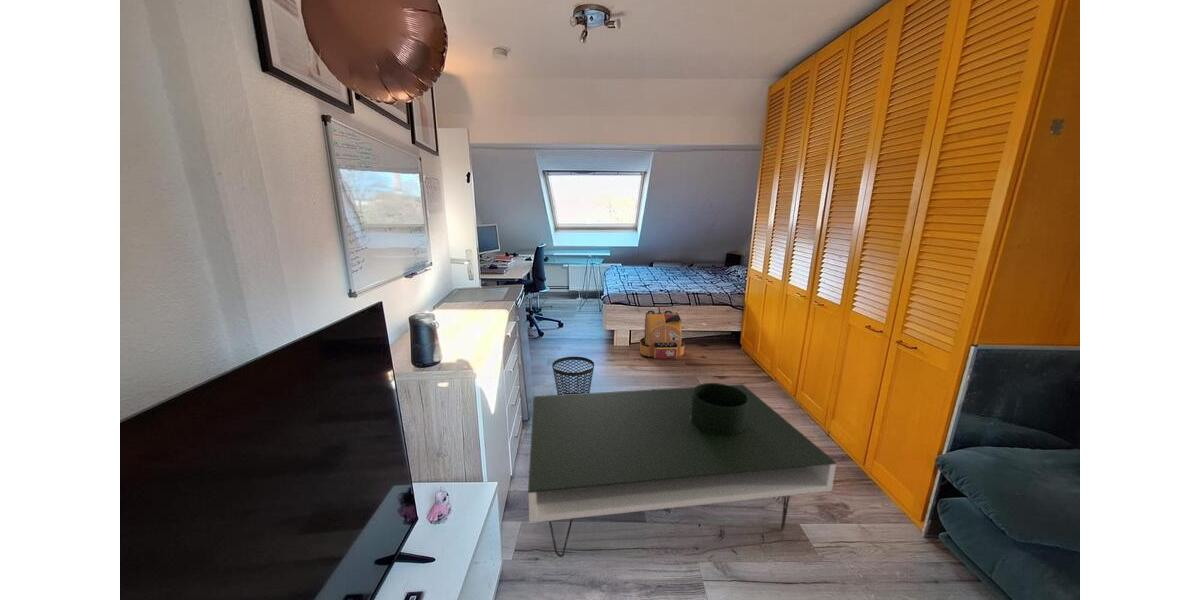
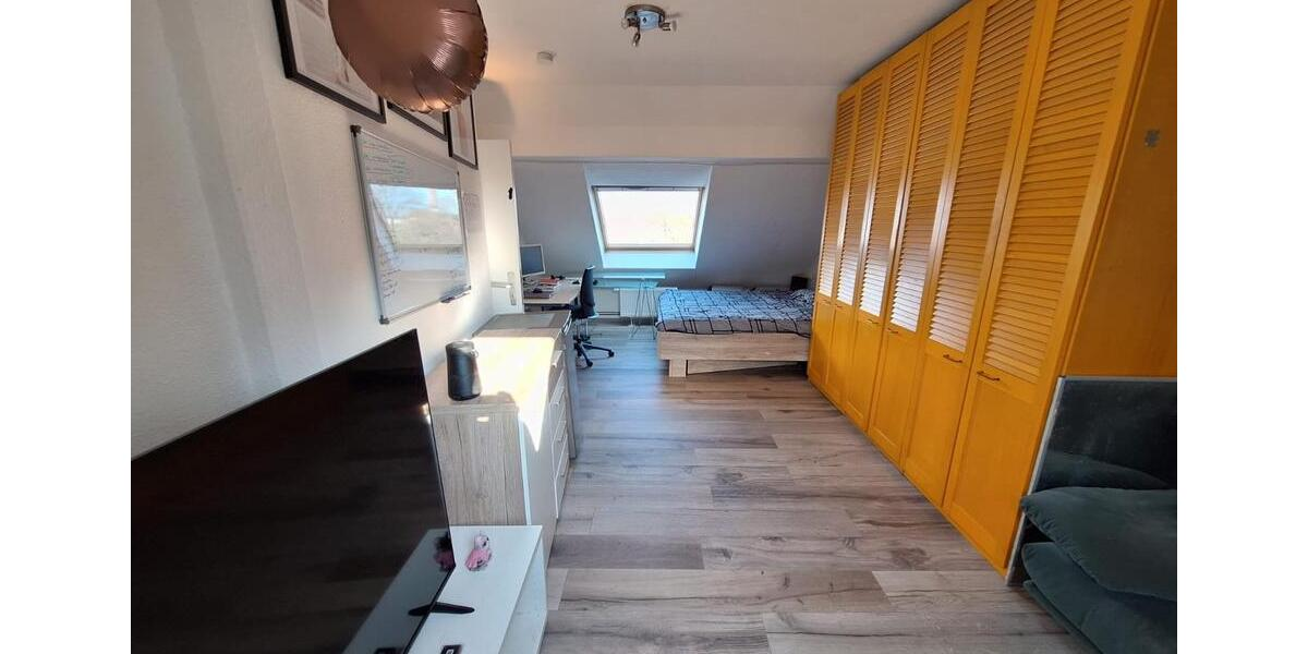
- backpack (662, 329)
- coffee table (661, 450)
- wastebasket (572, 383)
